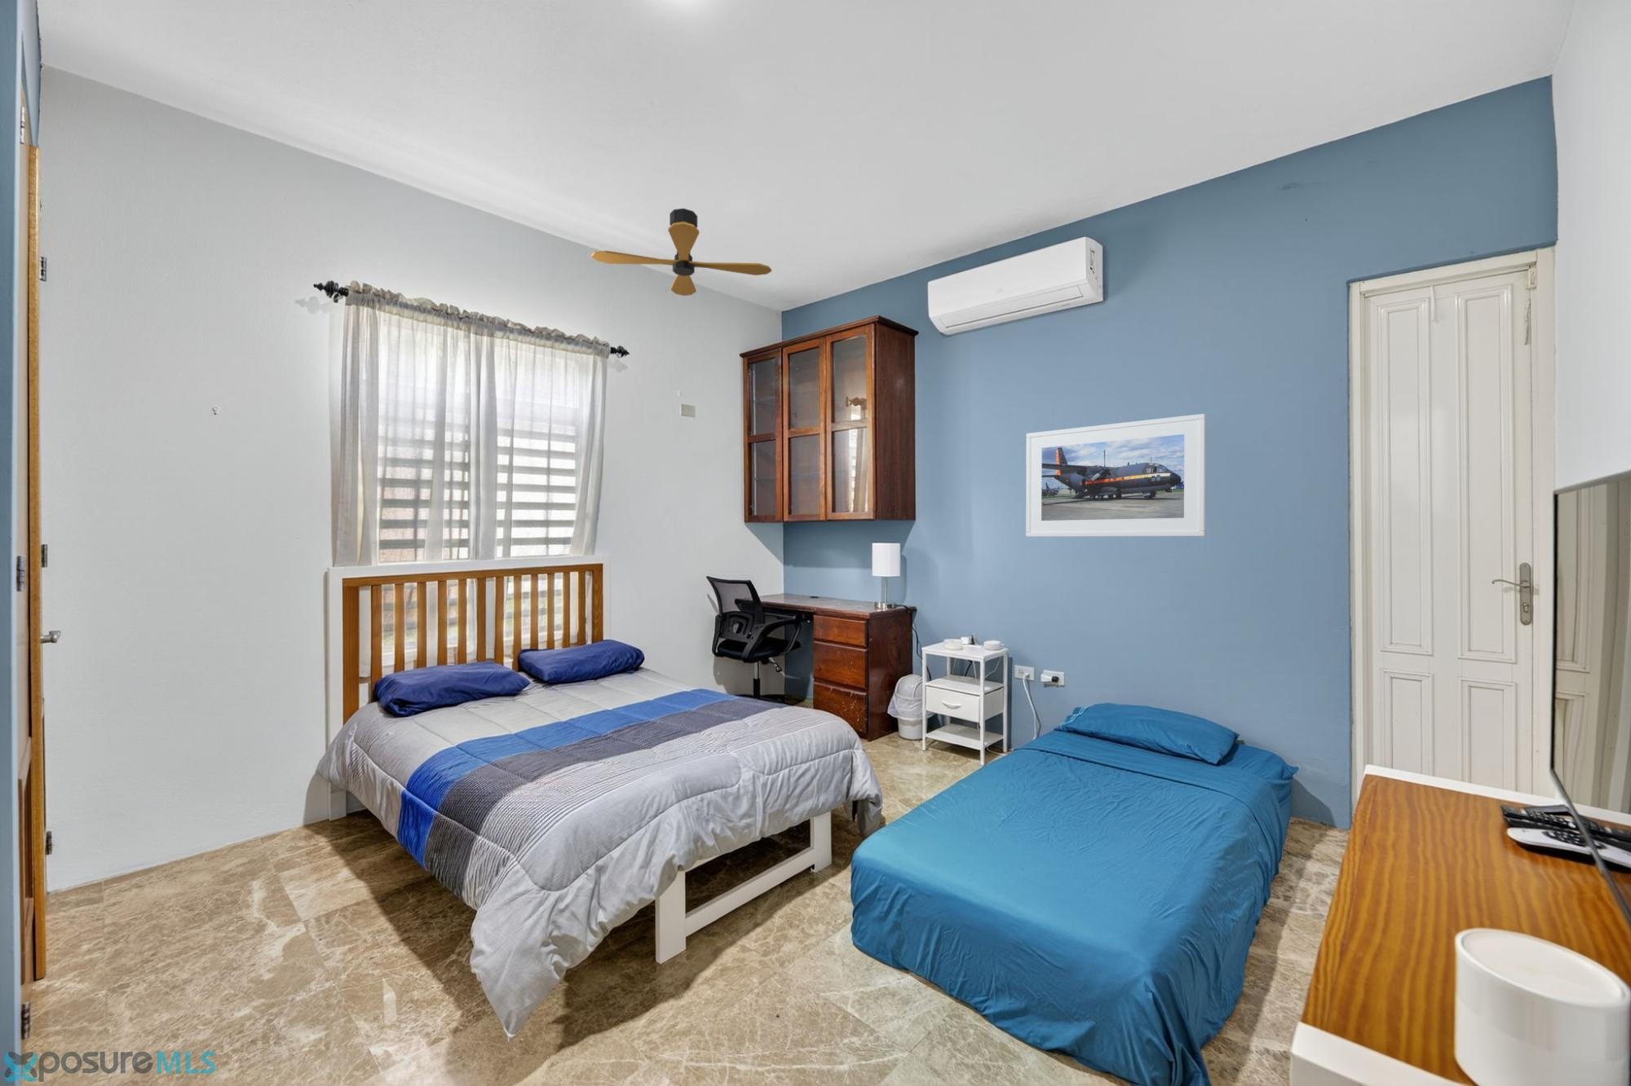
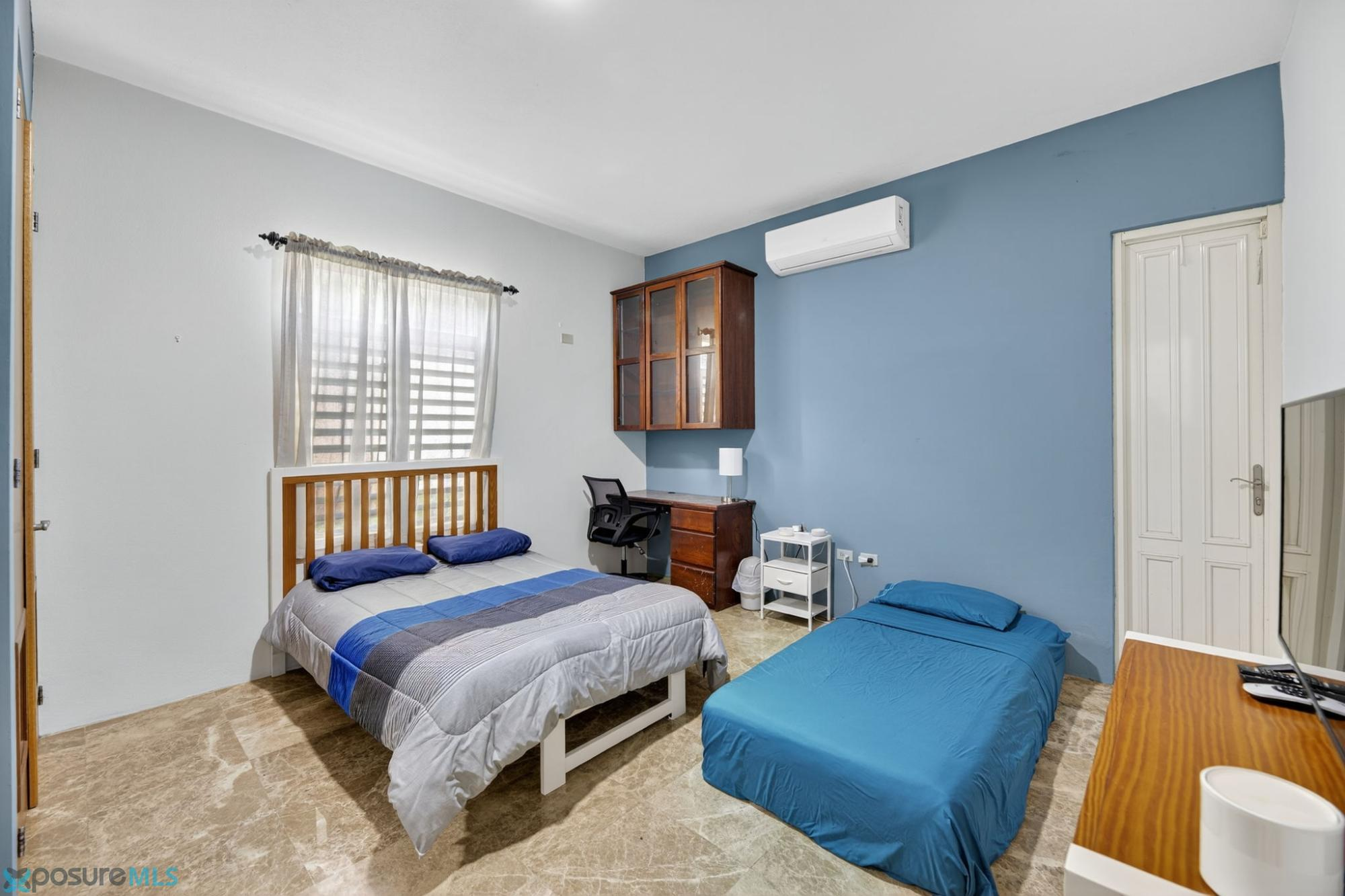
- ceiling fan (684, 242)
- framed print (1108, 480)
